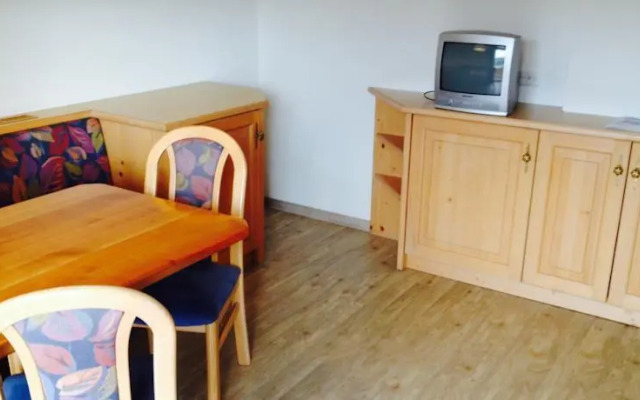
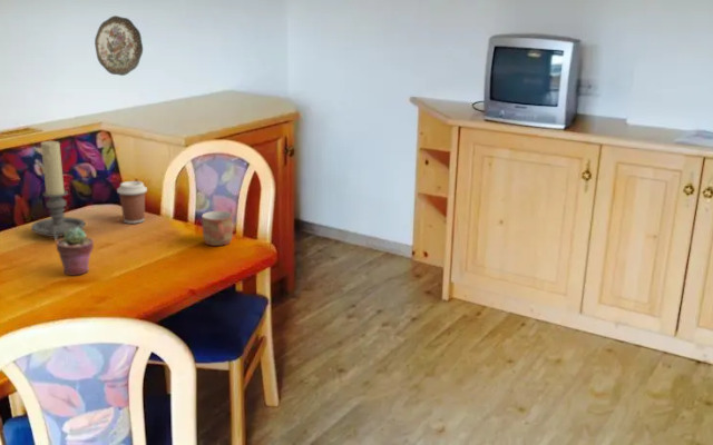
+ candle holder (53, 188)
+ mug (218, 229)
+ coffee cup (133, 201)
+ decorative plate (117, 46)
+ potted succulent (75, 249)
